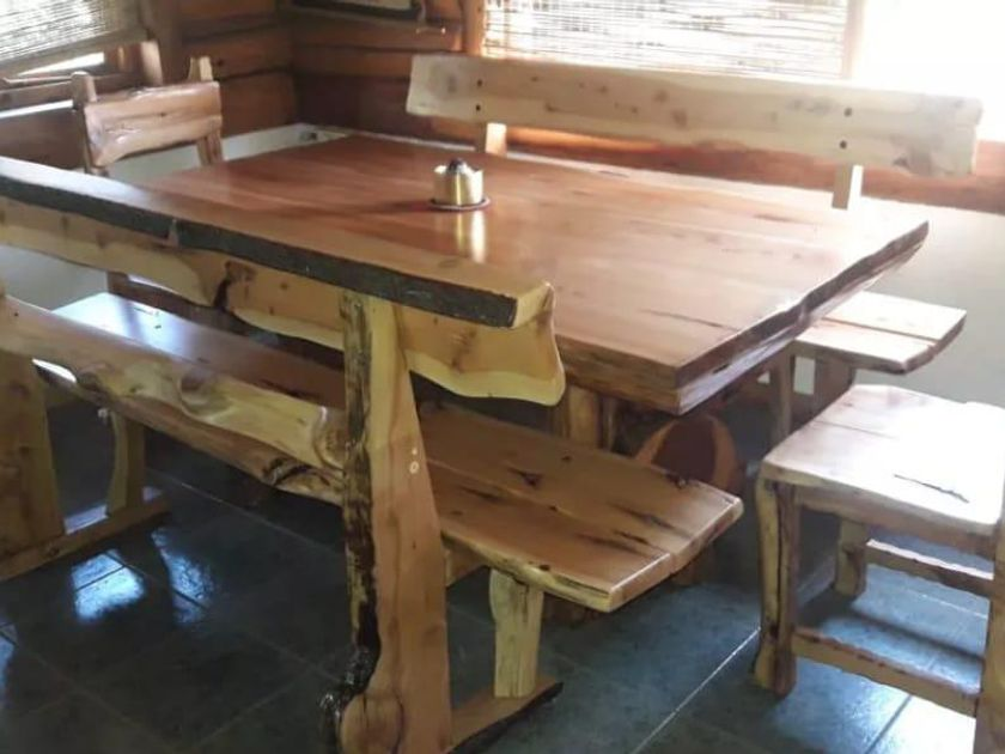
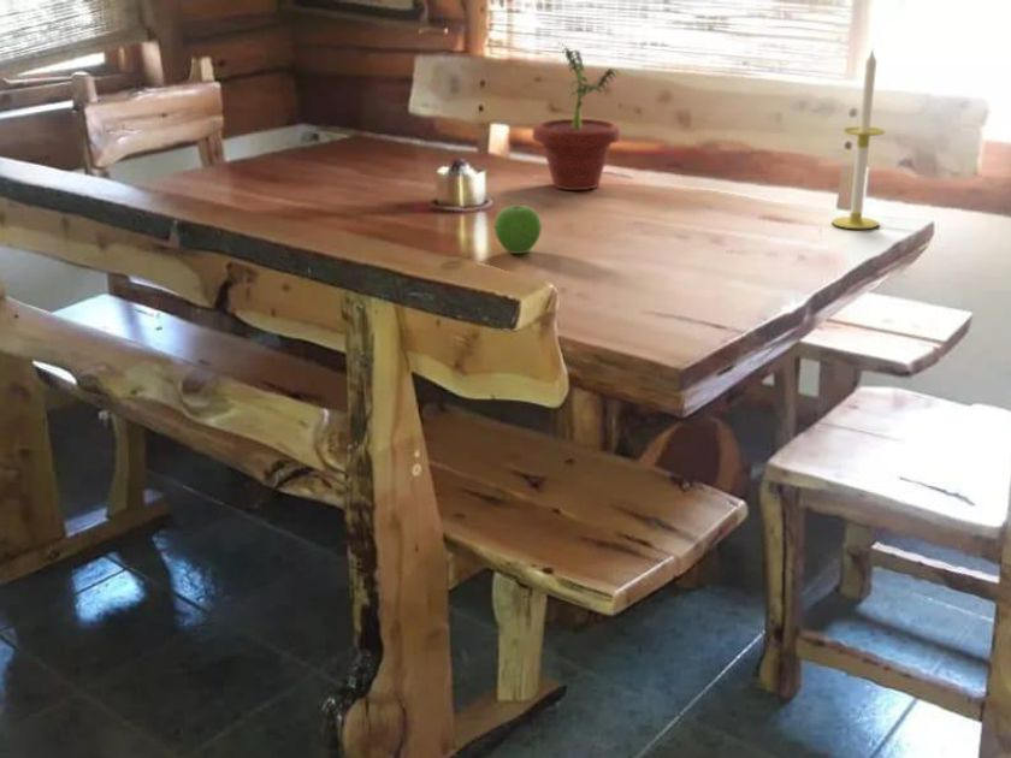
+ potted plant (578, 114)
+ candle (863, 137)
+ fruit (518, 229)
